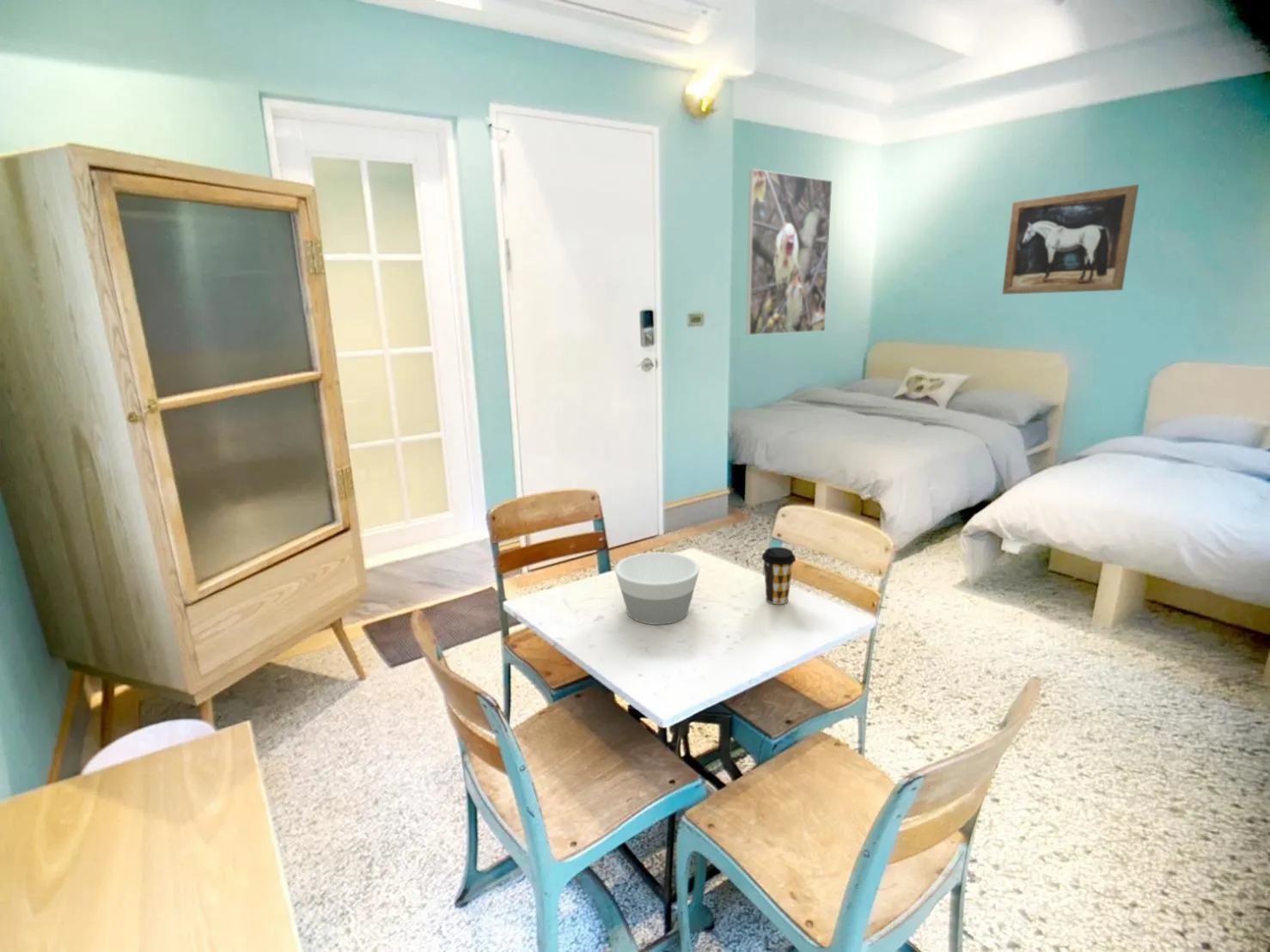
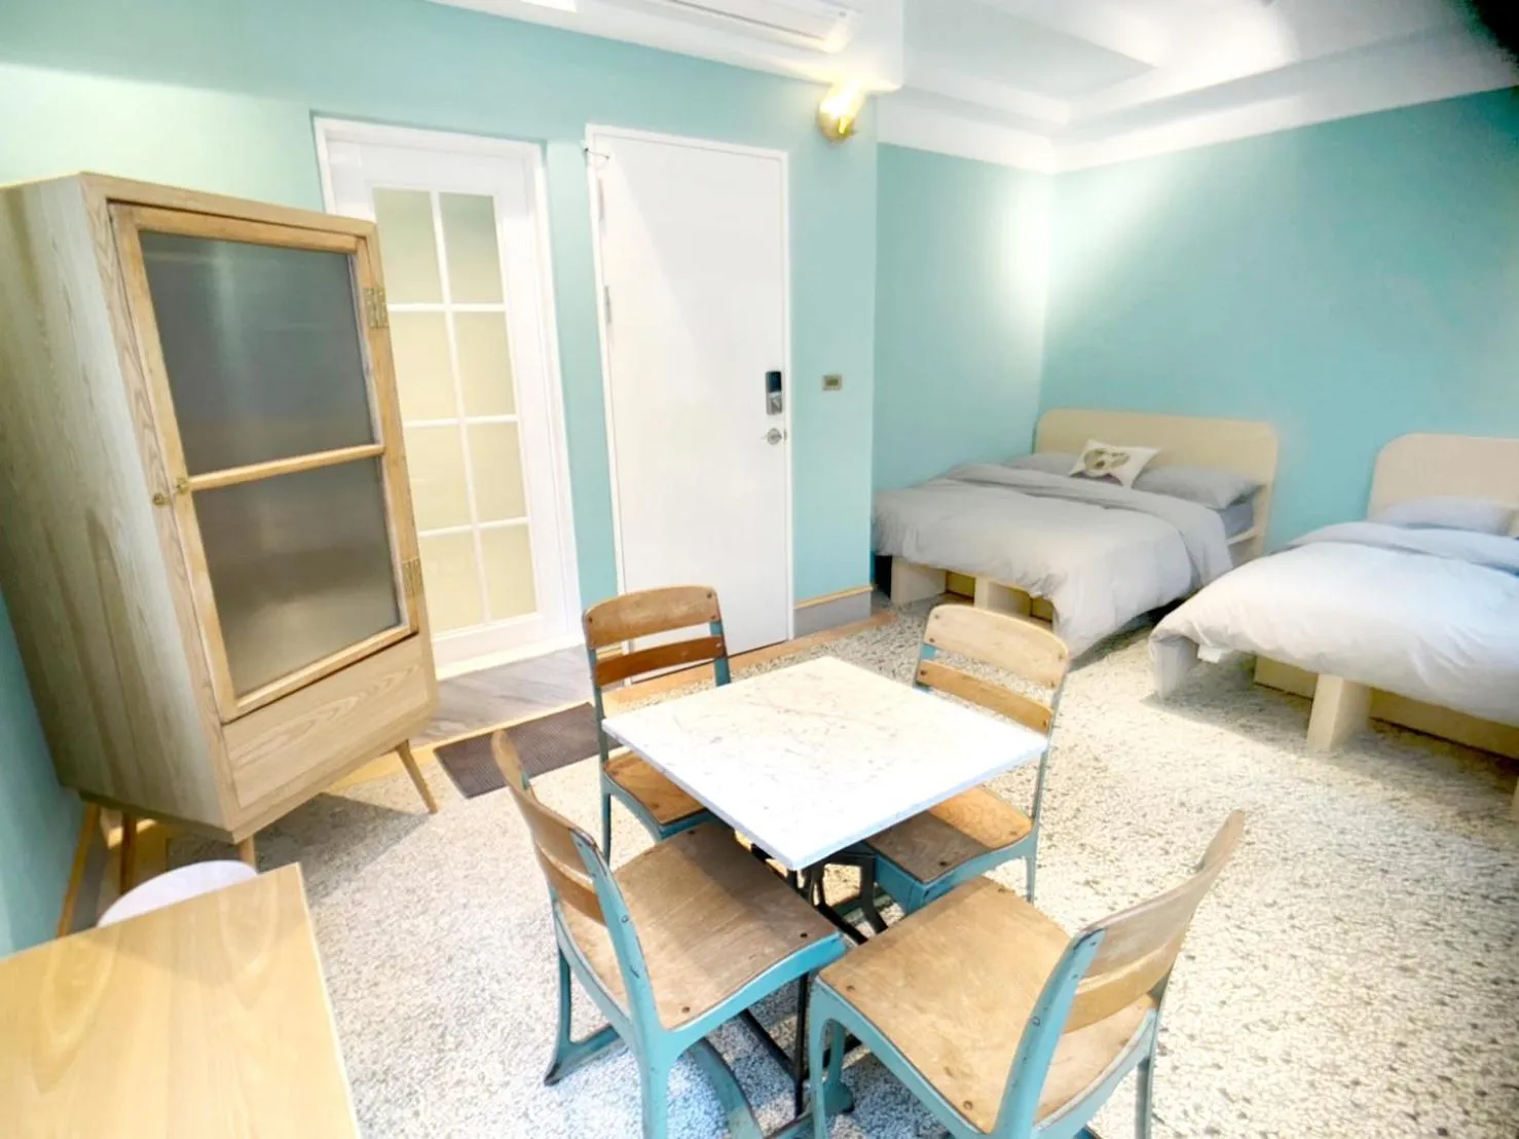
- bowl (657, 589)
- coffee cup (778, 576)
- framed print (790, 256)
- wall art (1065, 244)
